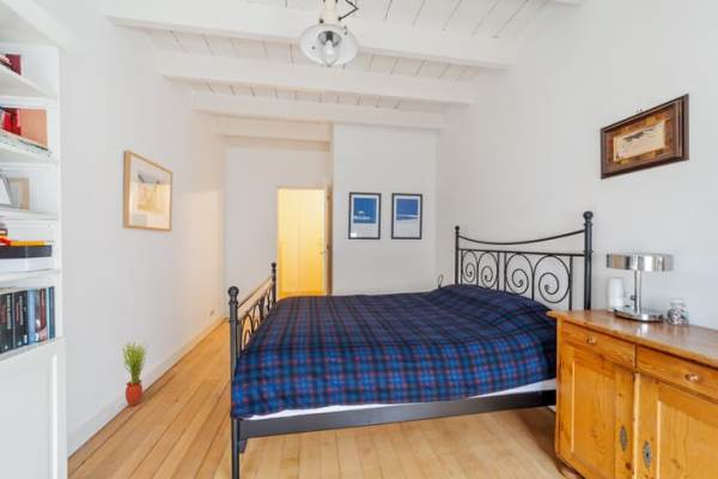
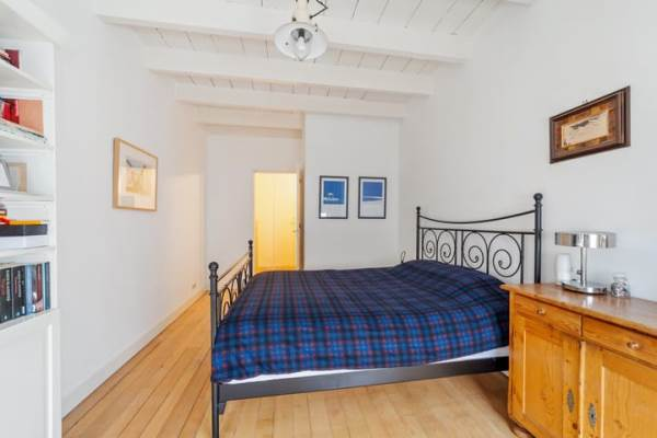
- potted plant (135, 372)
